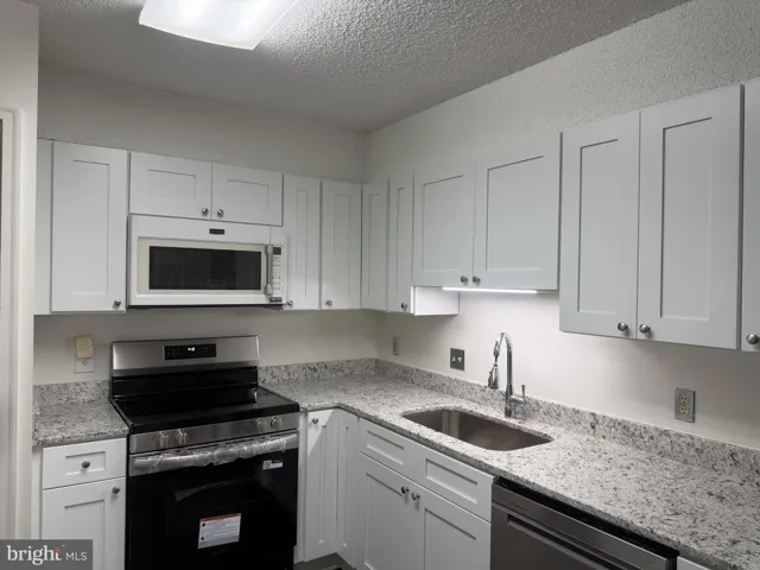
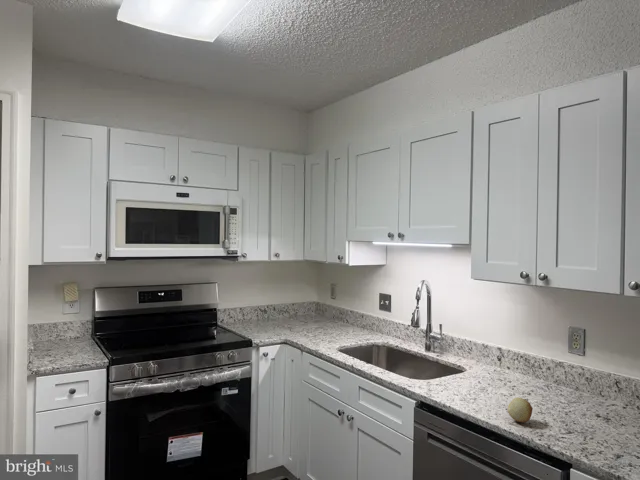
+ fruit (519, 410)
